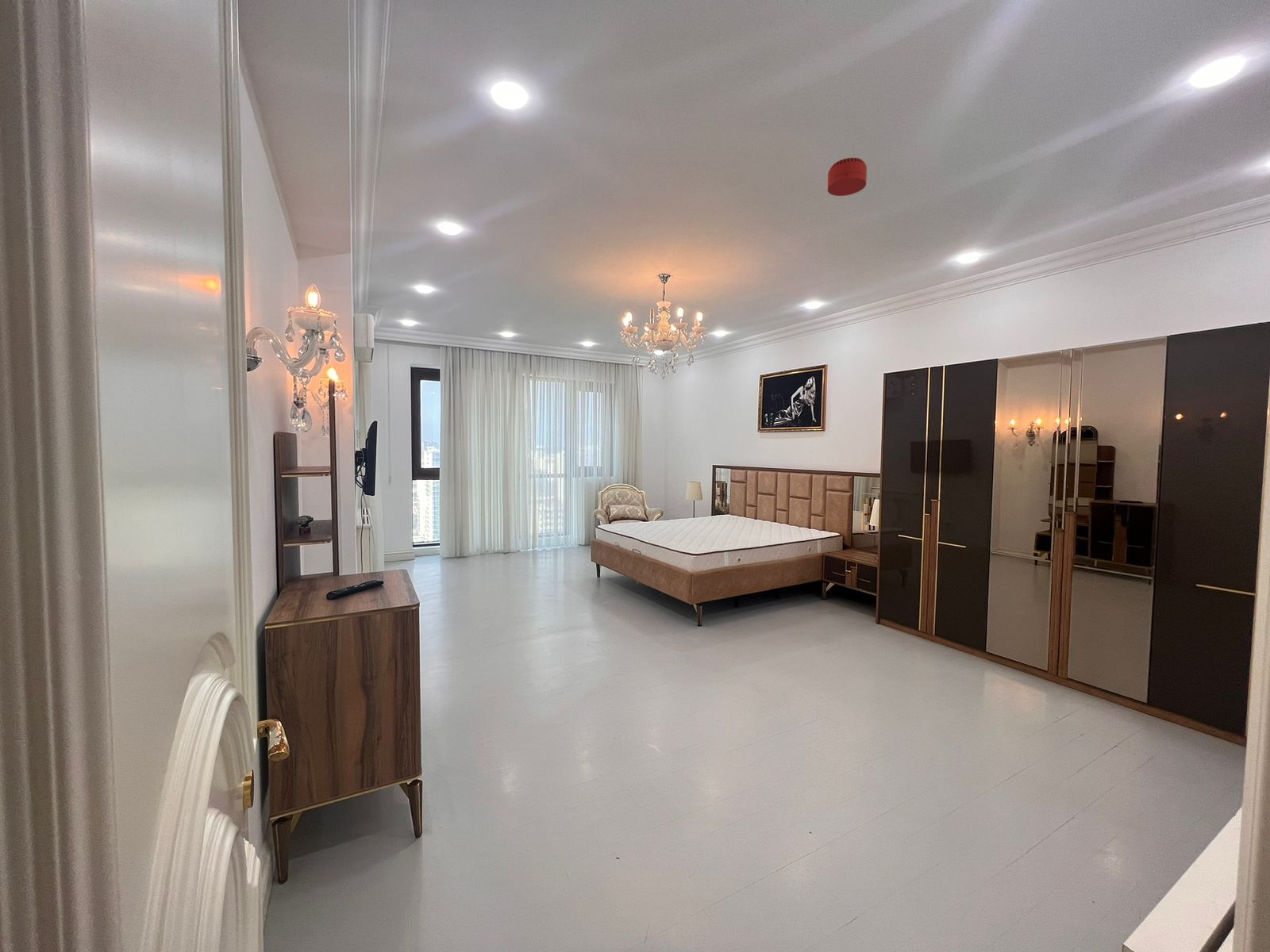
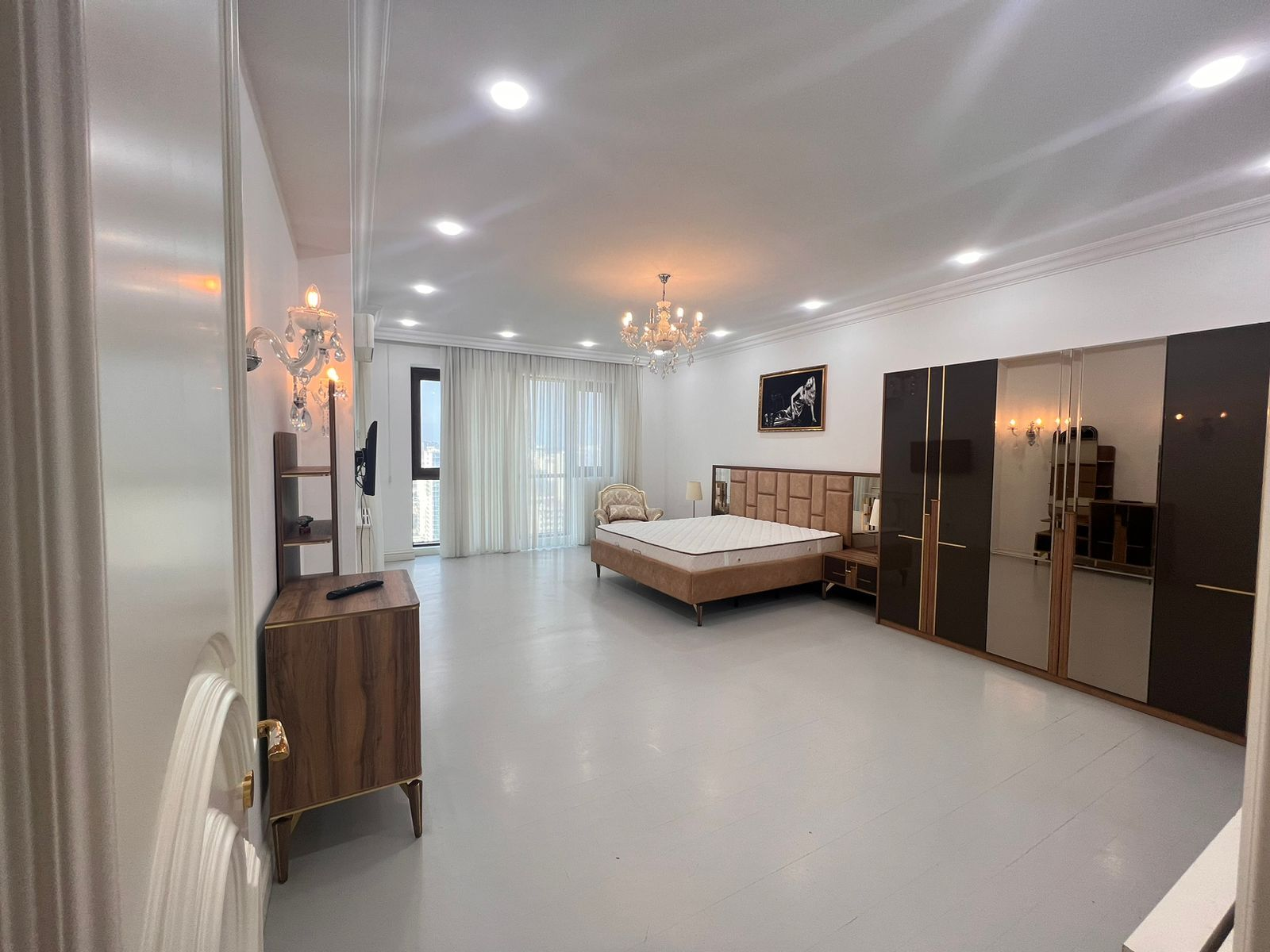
- smoke detector (847, 176)
